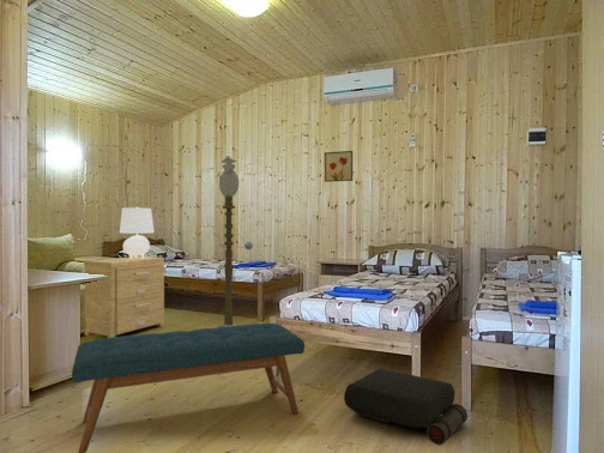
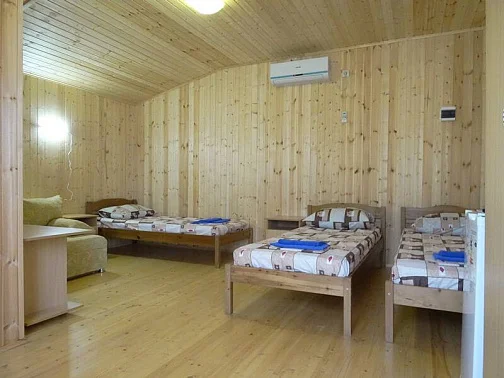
- shoulder bag (405, 401)
- table lamp (137, 231)
- side table (128, 295)
- bench (193, 375)
- wall art (338, 167)
- magic staff (231, 250)
